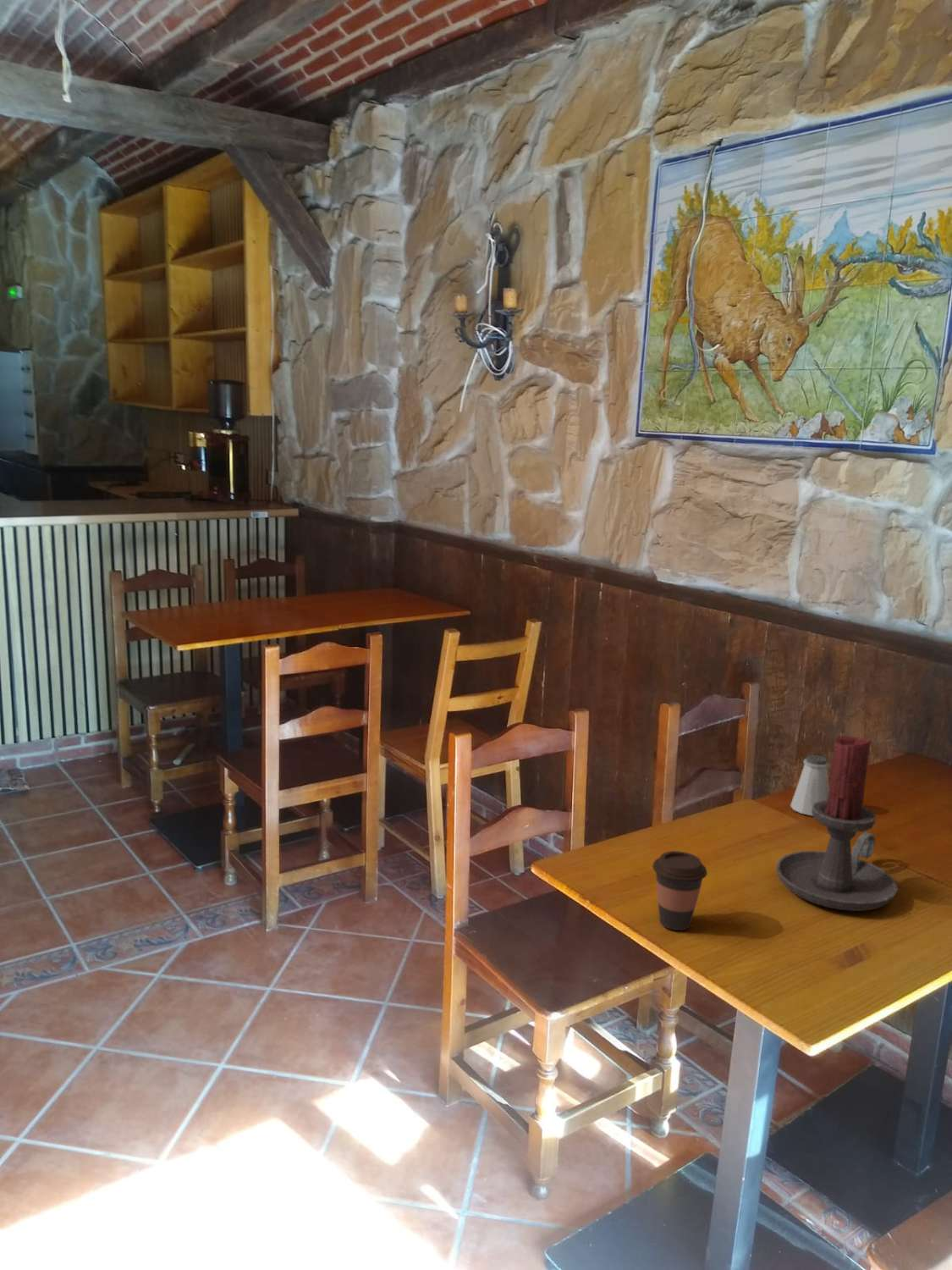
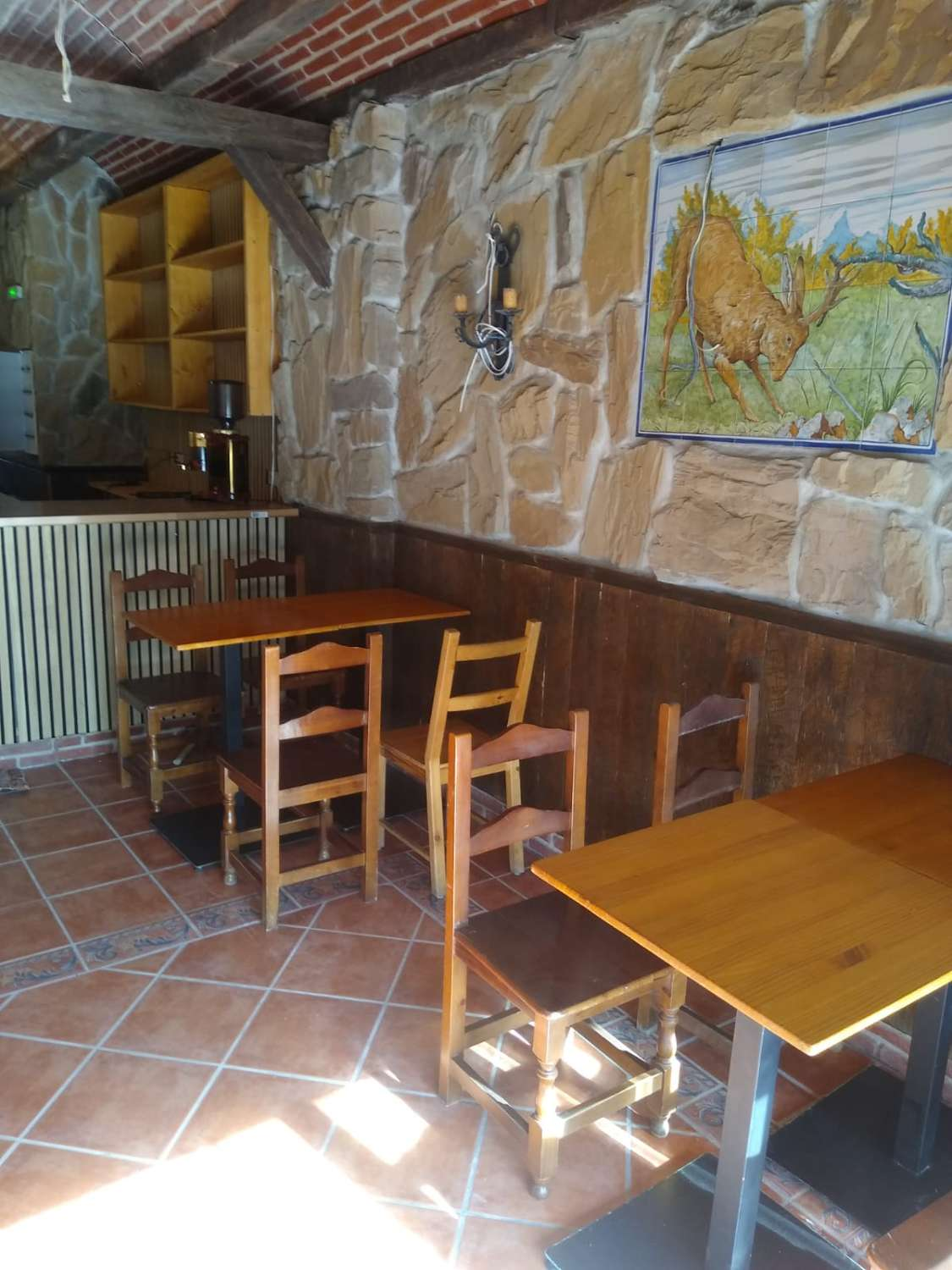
- coffee cup (677, 892)
- saltshaker (813, 783)
- candle holder (850, 809)
